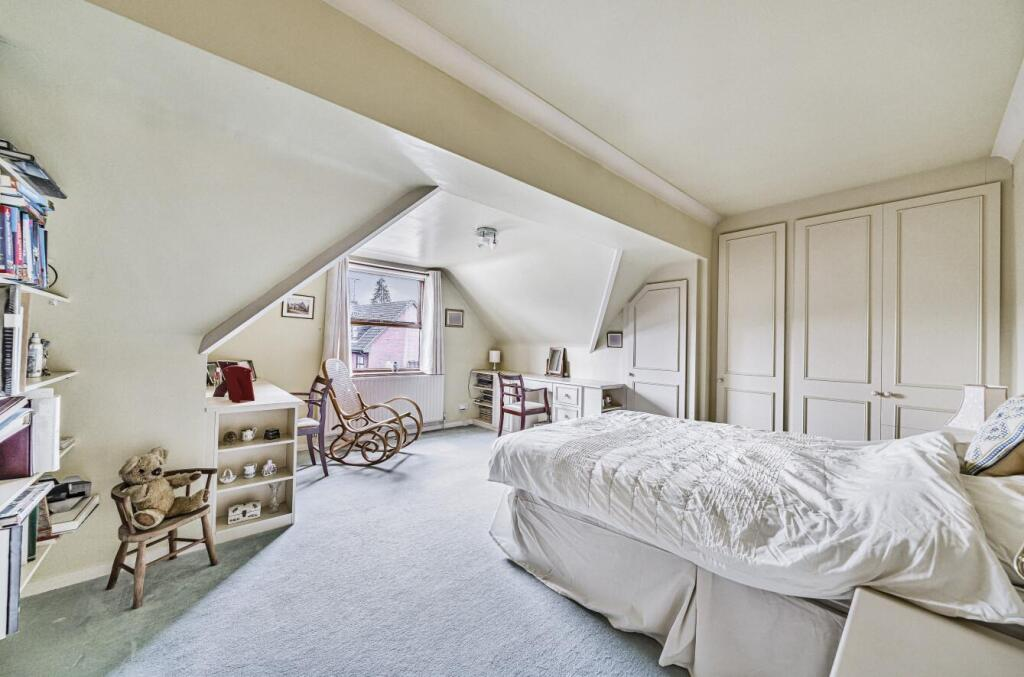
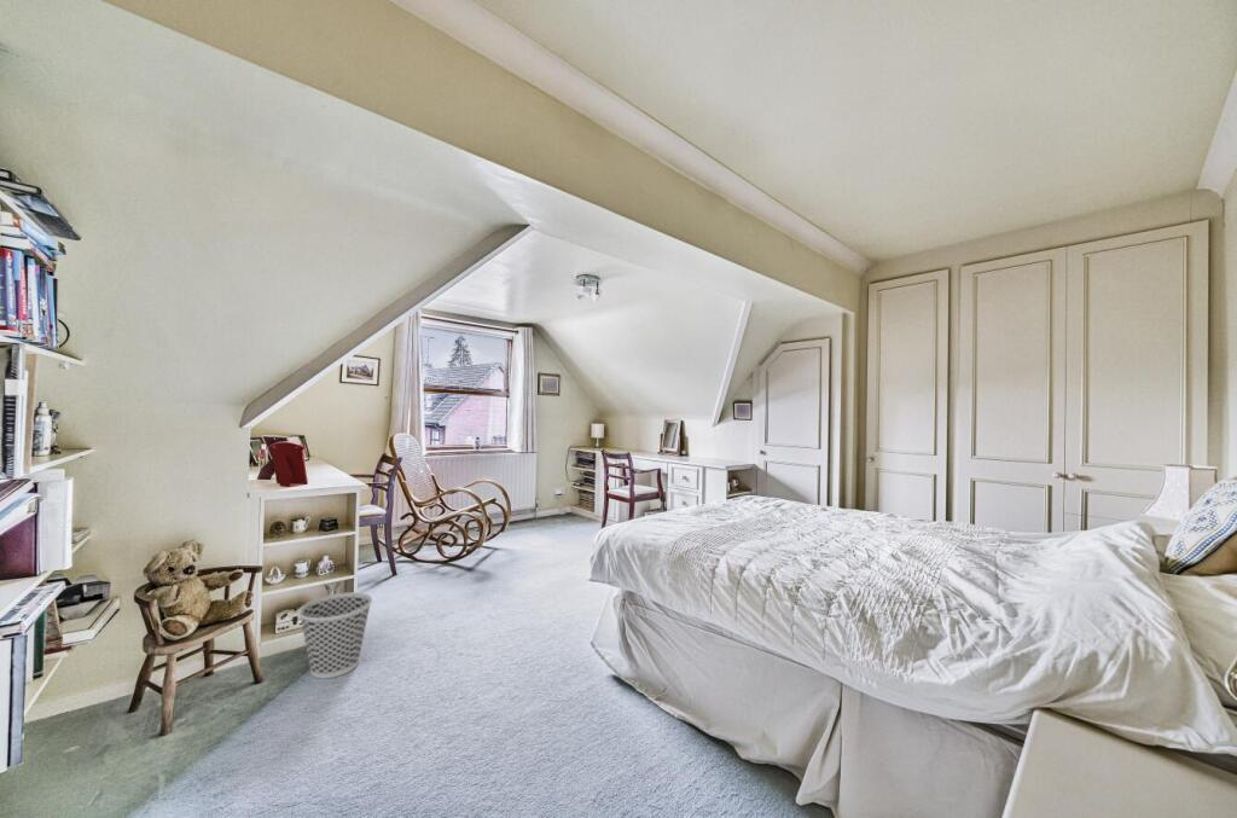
+ wastebasket (336, 636)
